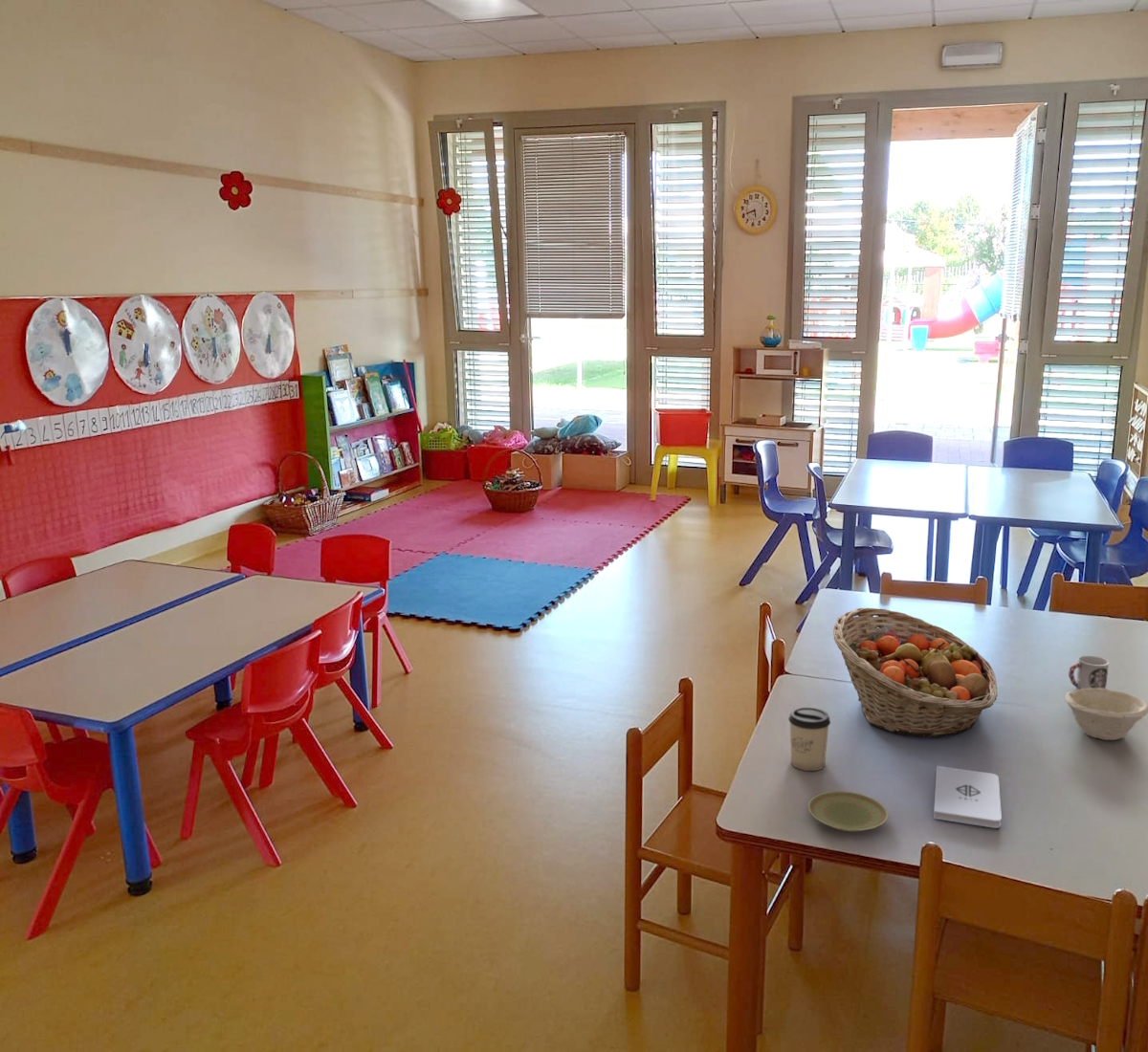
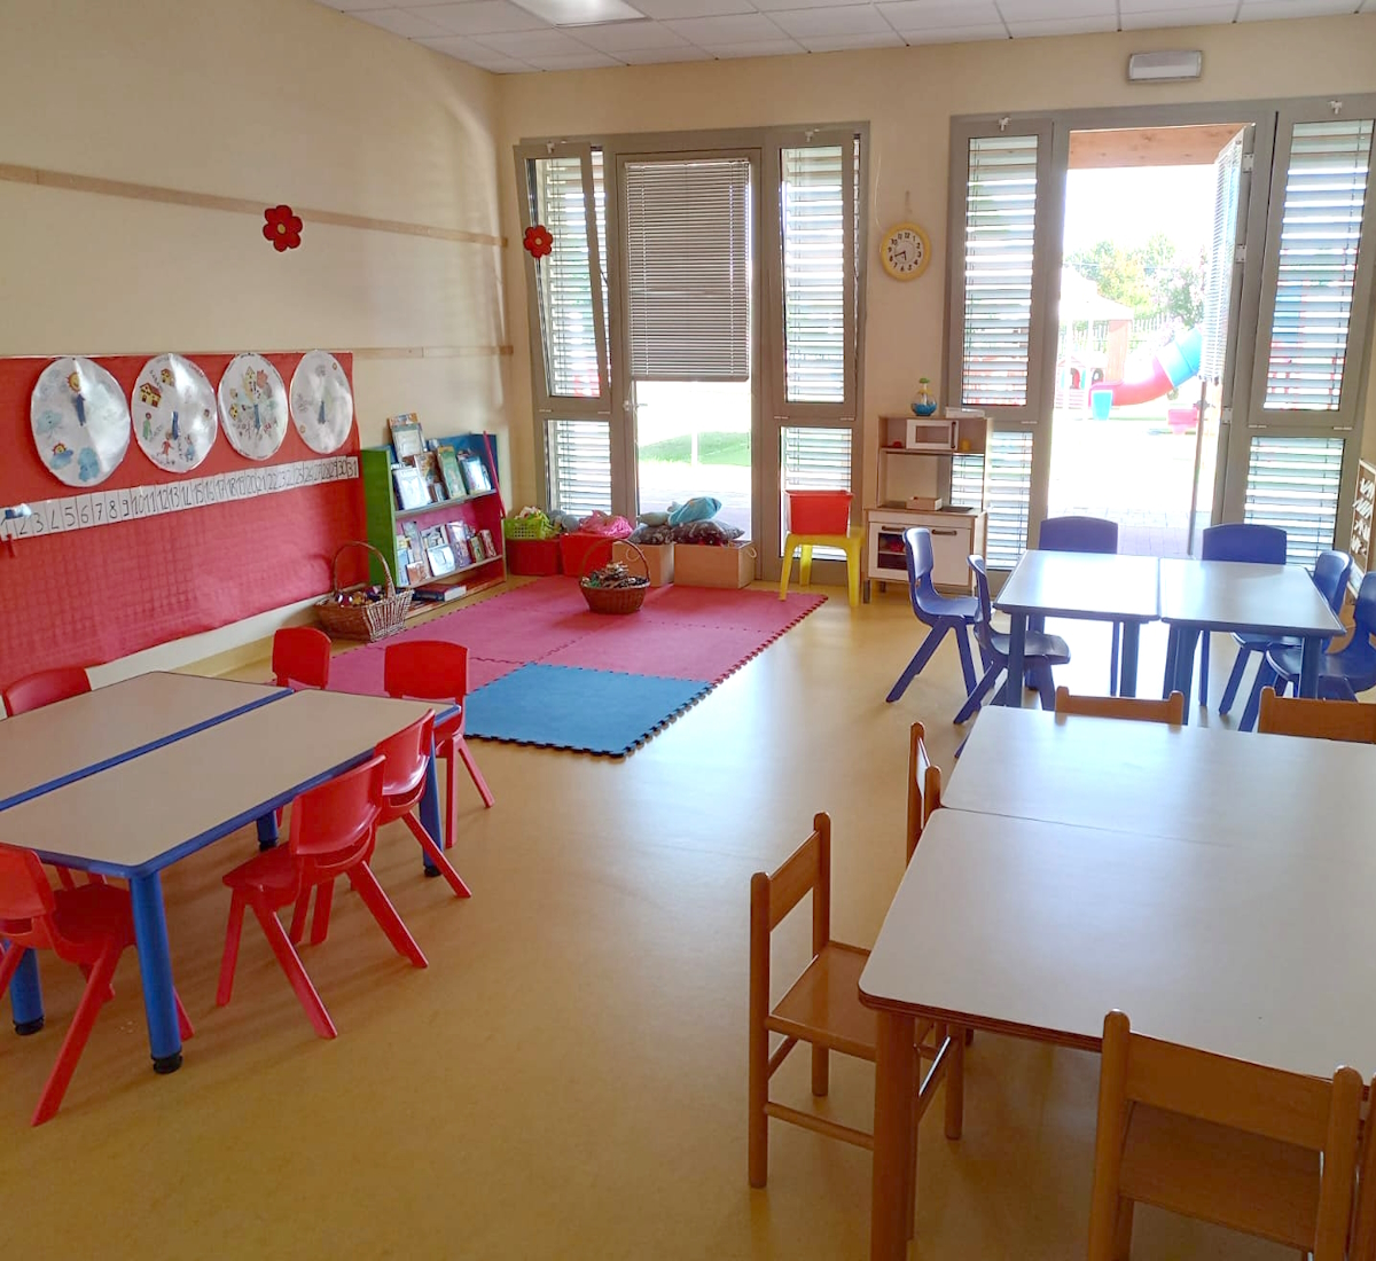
- cup (1087, 675)
- notepad (966, 795)
- cup (808, 738)
- fruit basket (914, 668)
- plate (847, 814)
- bowl (1105, 715)
